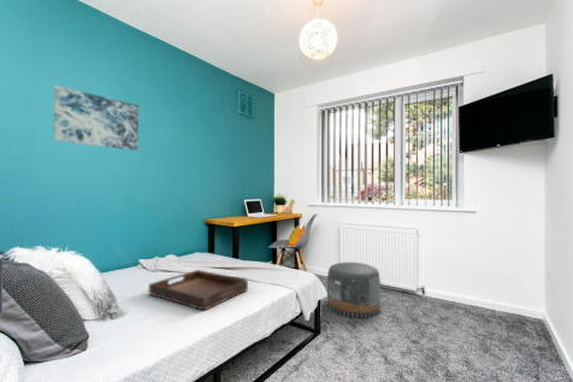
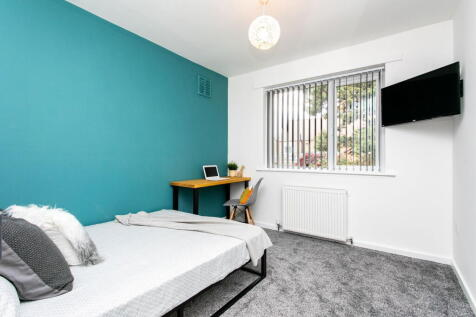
- serving tray (200, 287)
- wall art (100, 121)
- pouf (353, 284)
